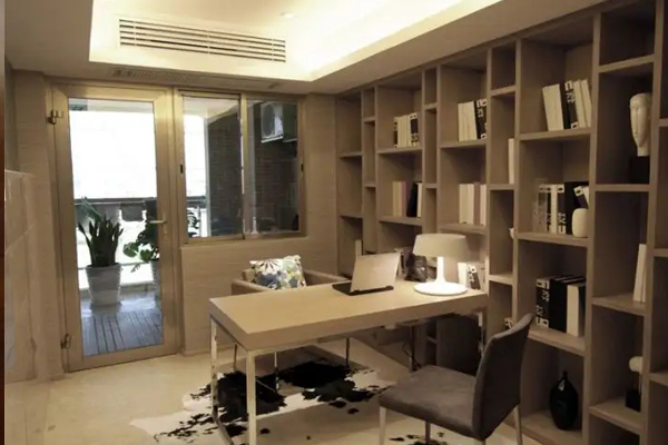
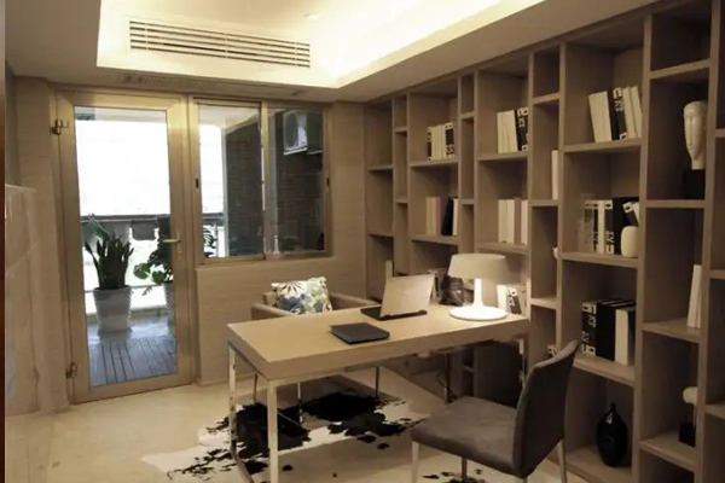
+ notebook (358, 331)
